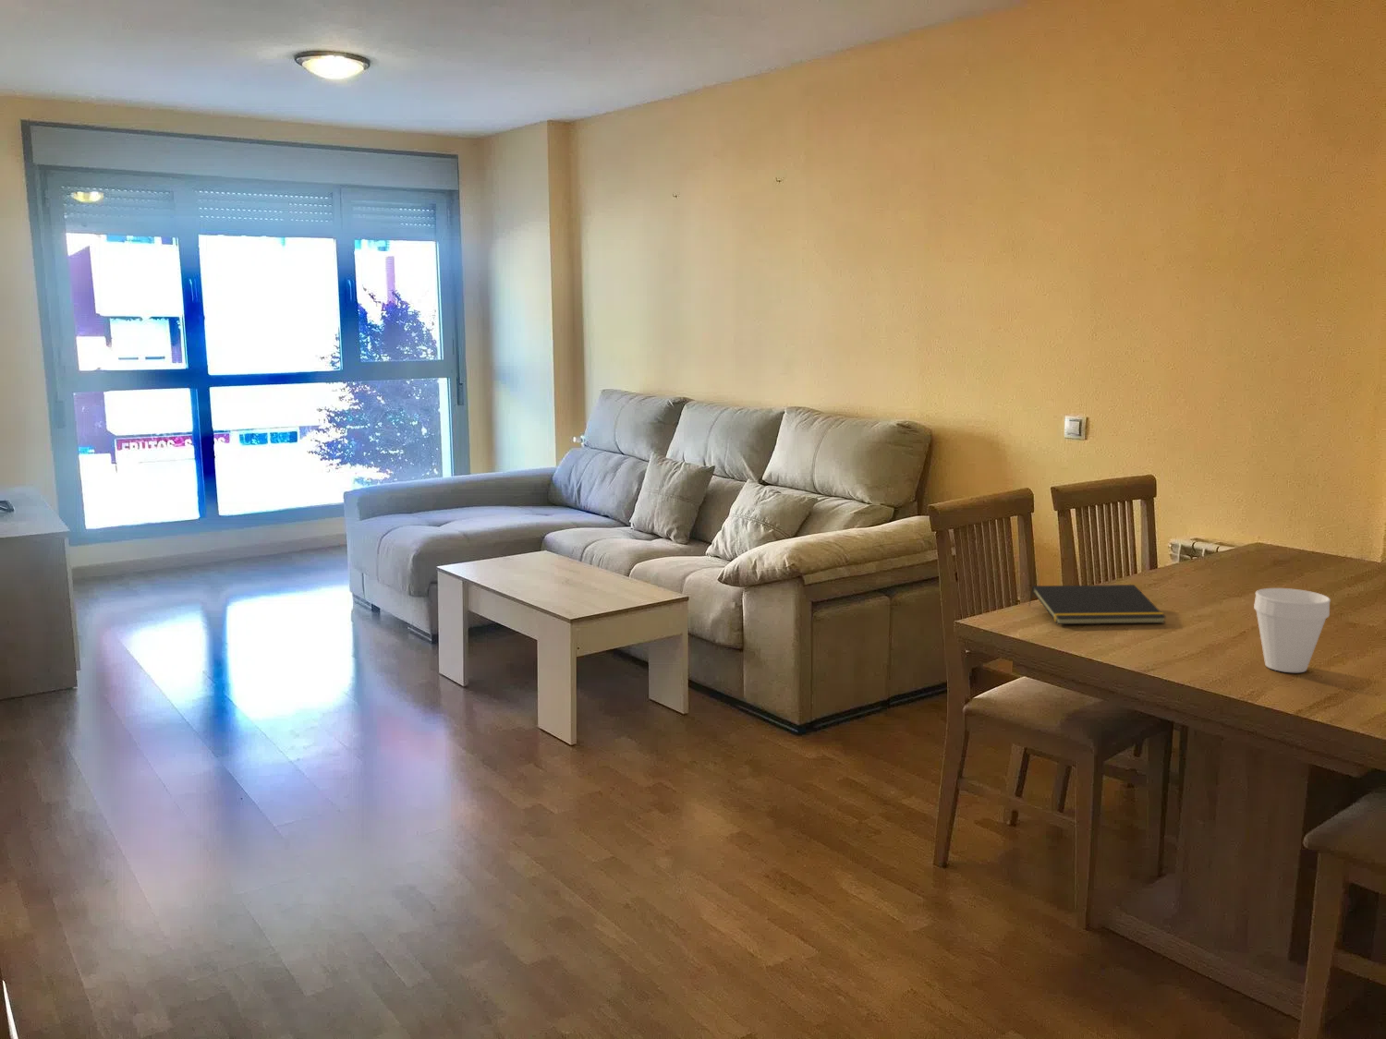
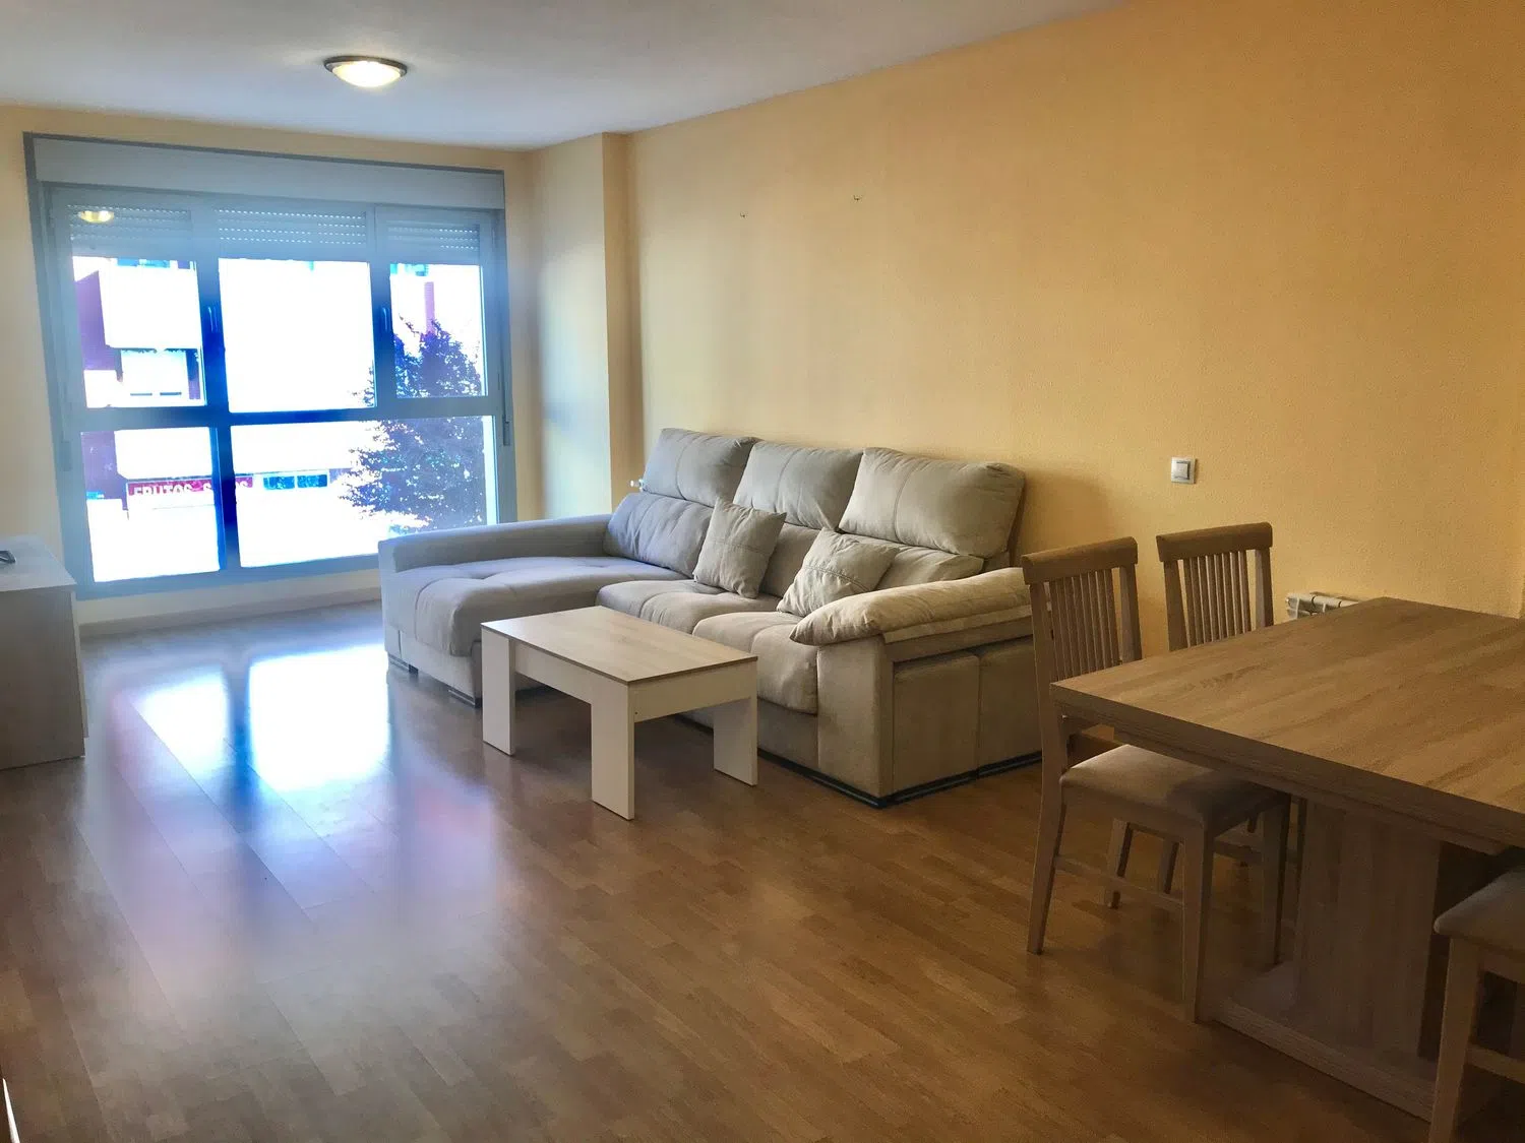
- cup (1289, 631)
- notepad (1097, 604)
